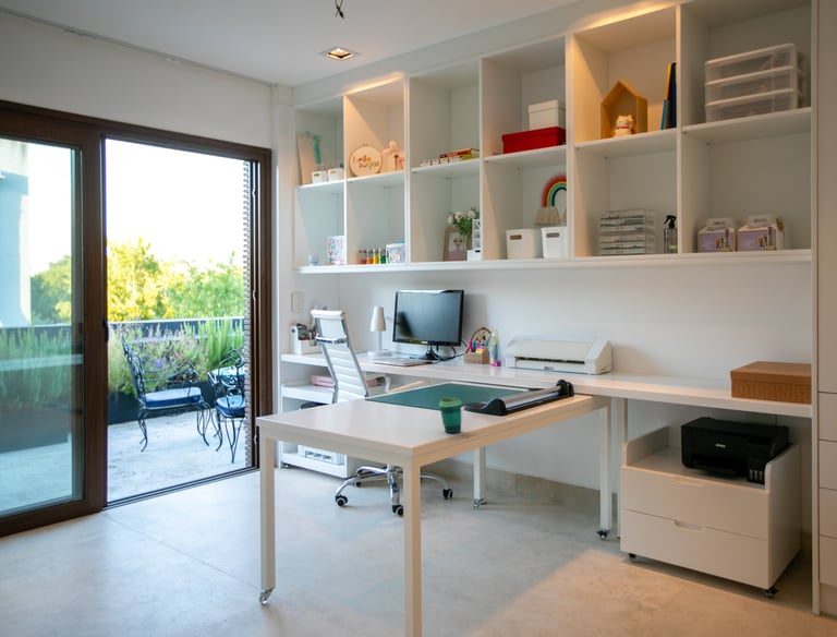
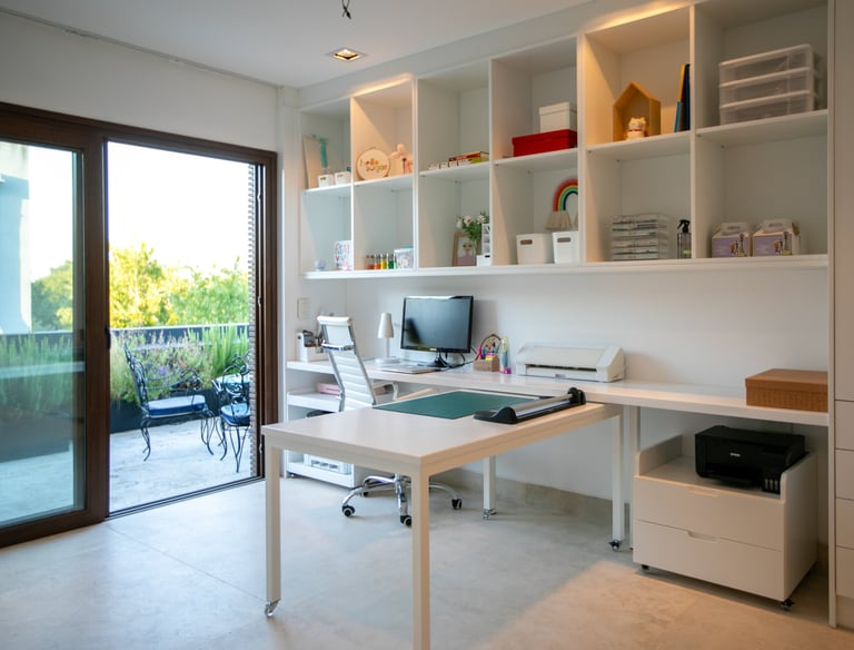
- cup (450, 414)
